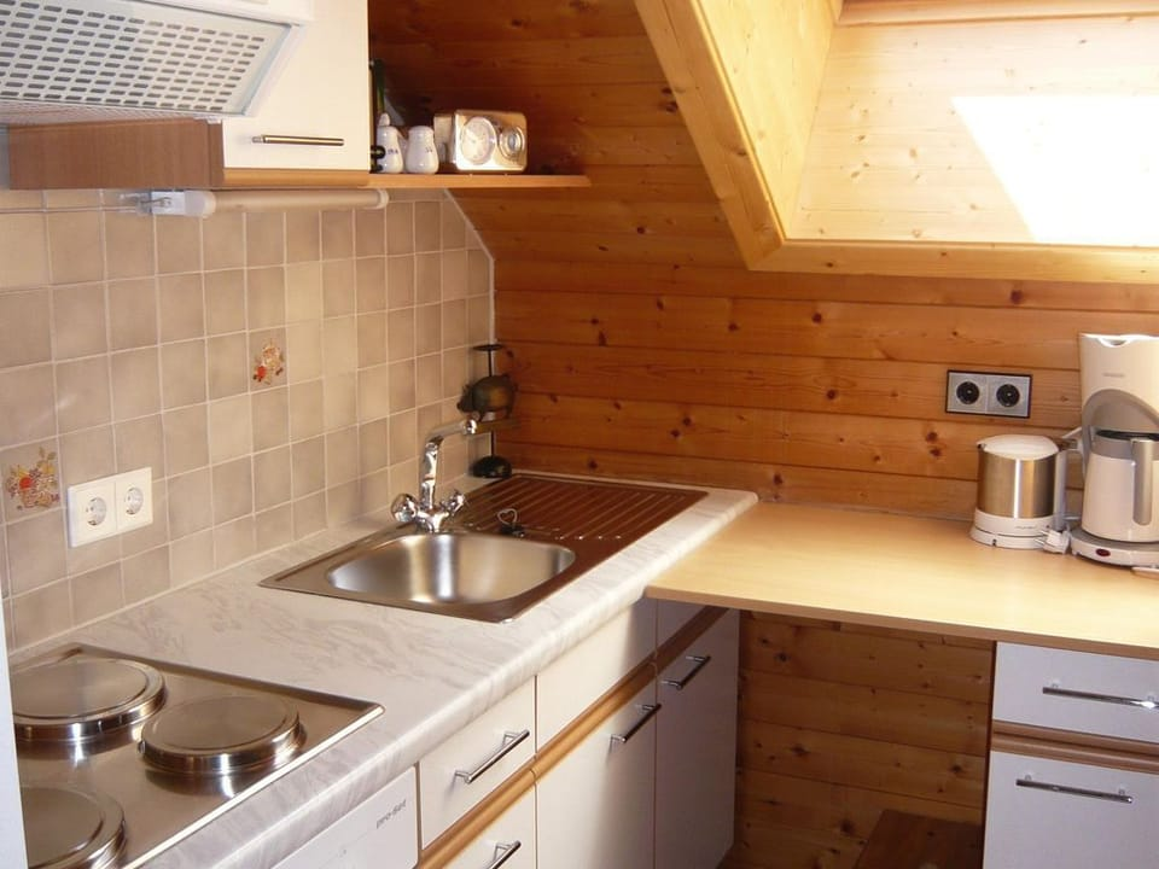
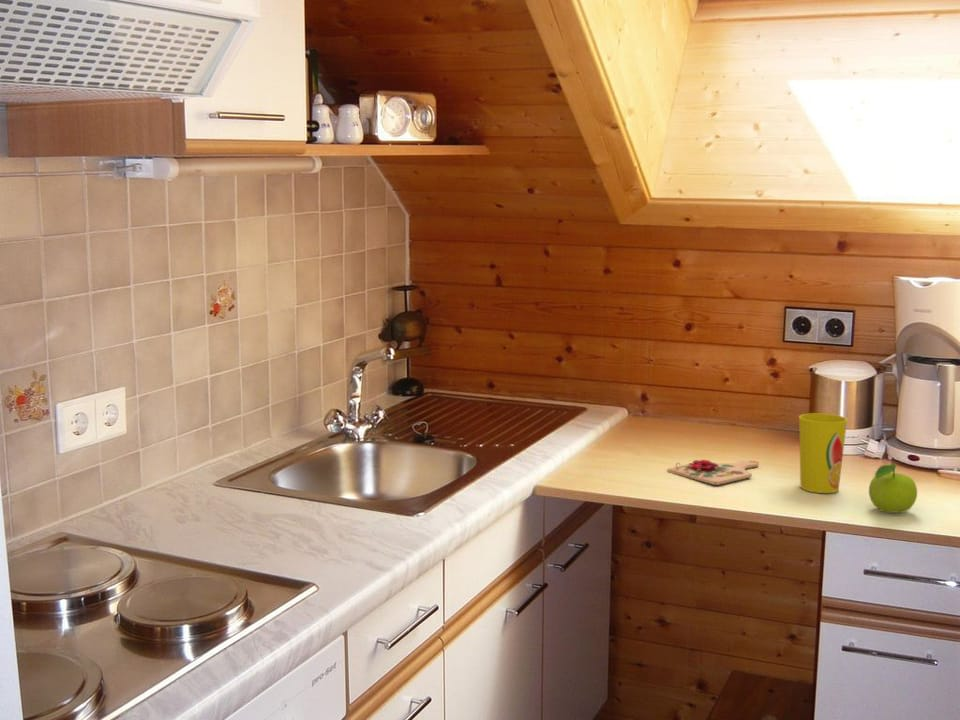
+ fruit (888, 488)
+ cutting board (723, 465)
+ cup (821, 453)
